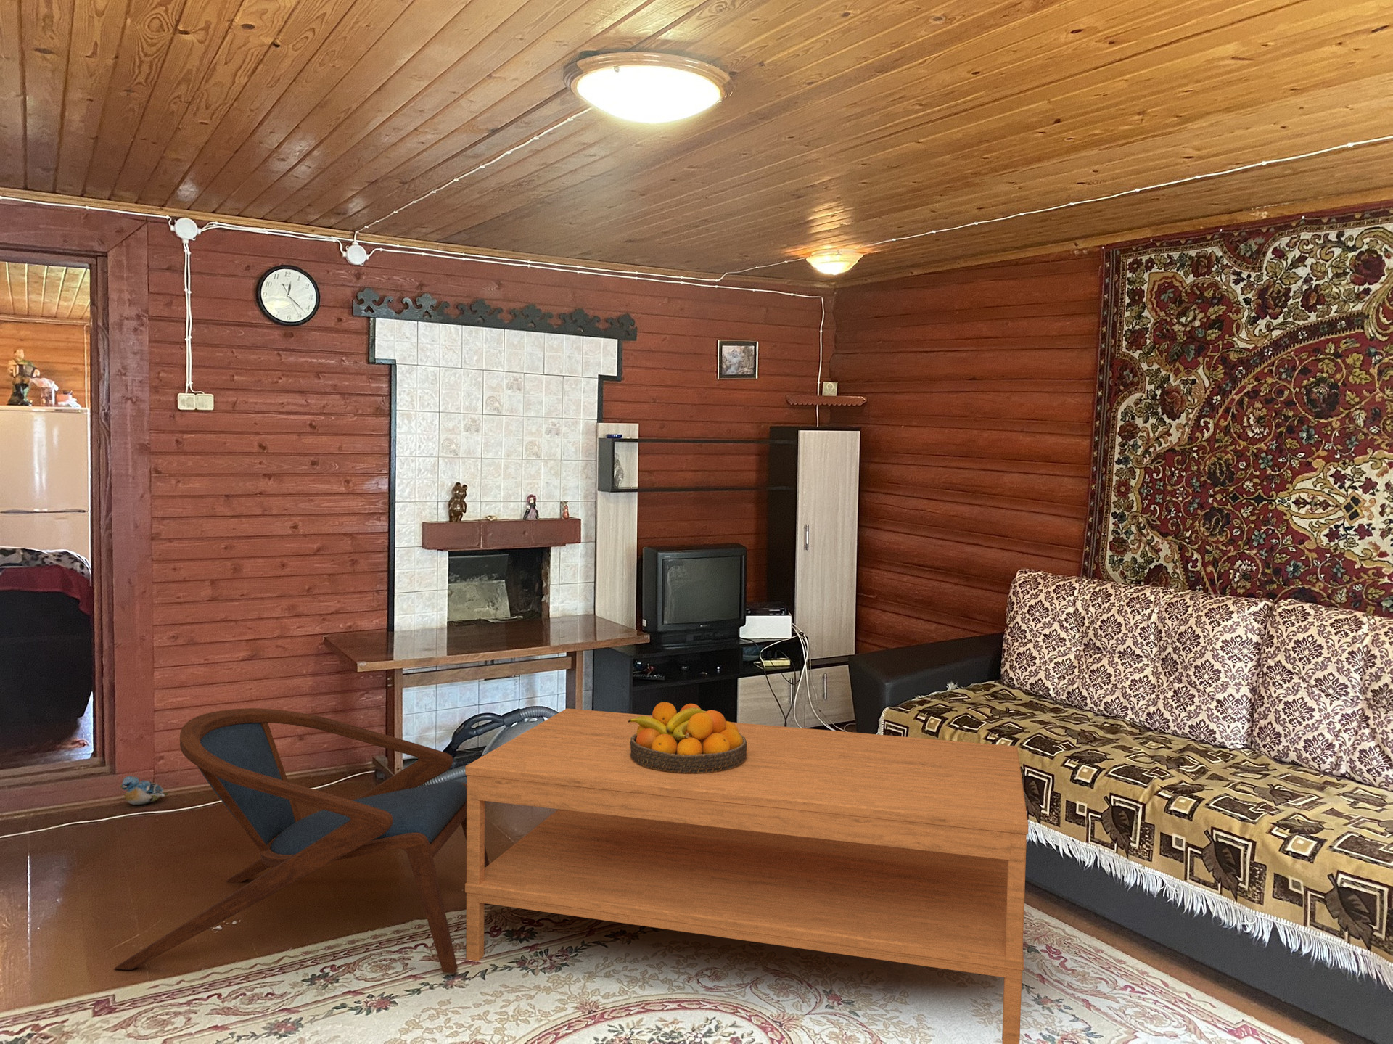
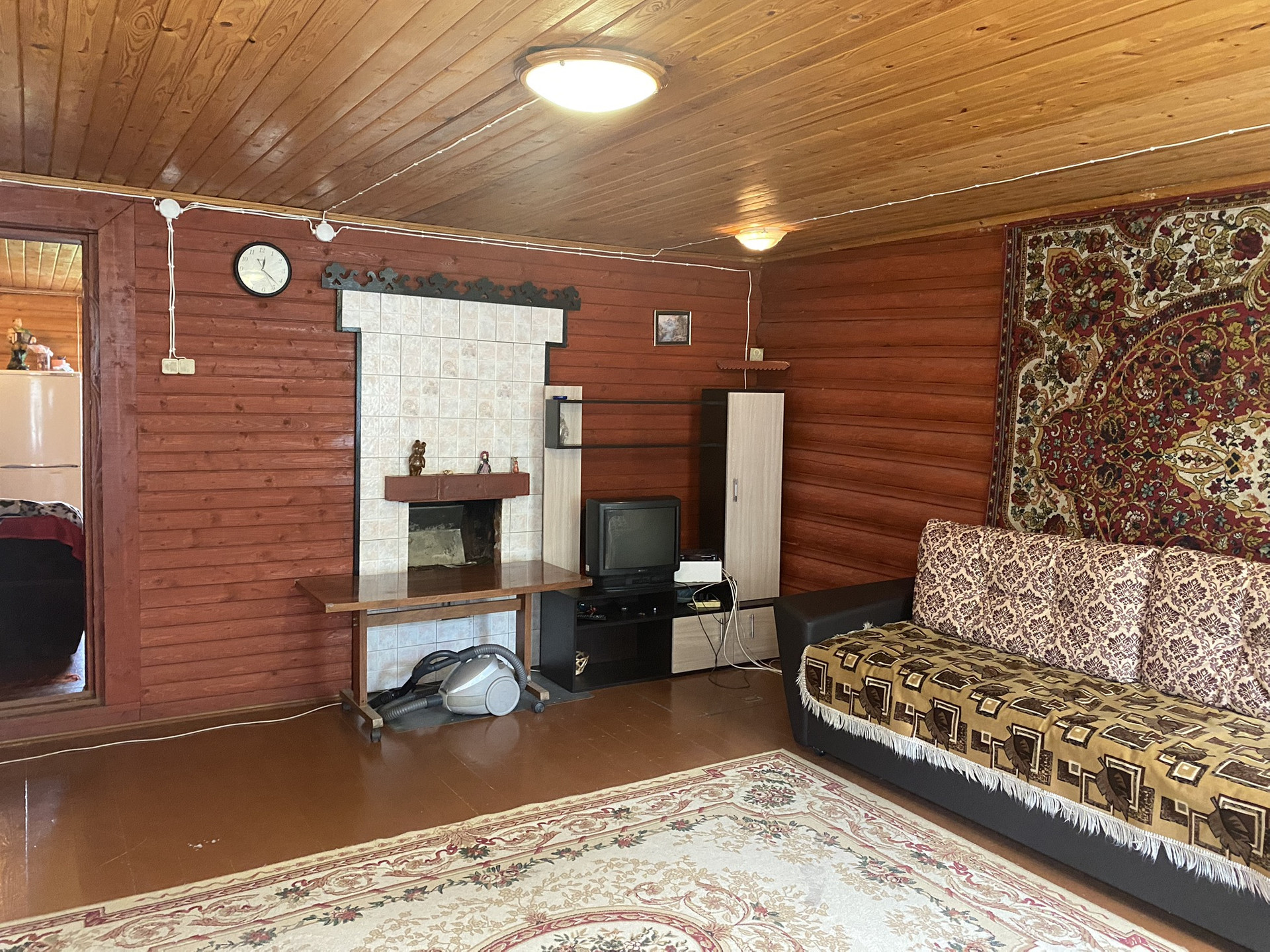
- fruit bowl (689, 730)
- plush toy (145, 788)
- coffee table (752, 848)
- armchair (325, 825)
